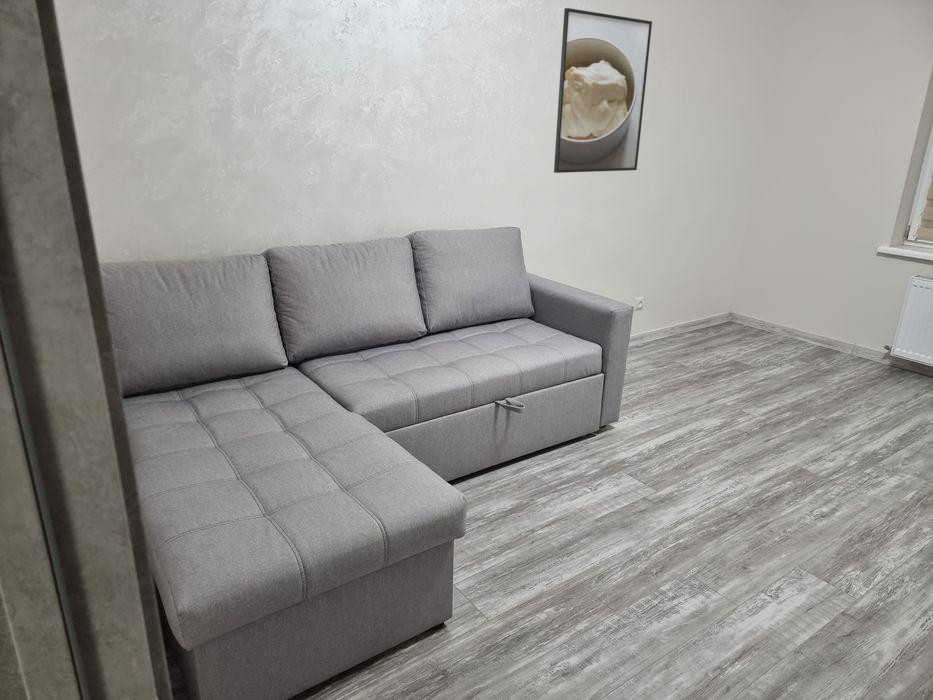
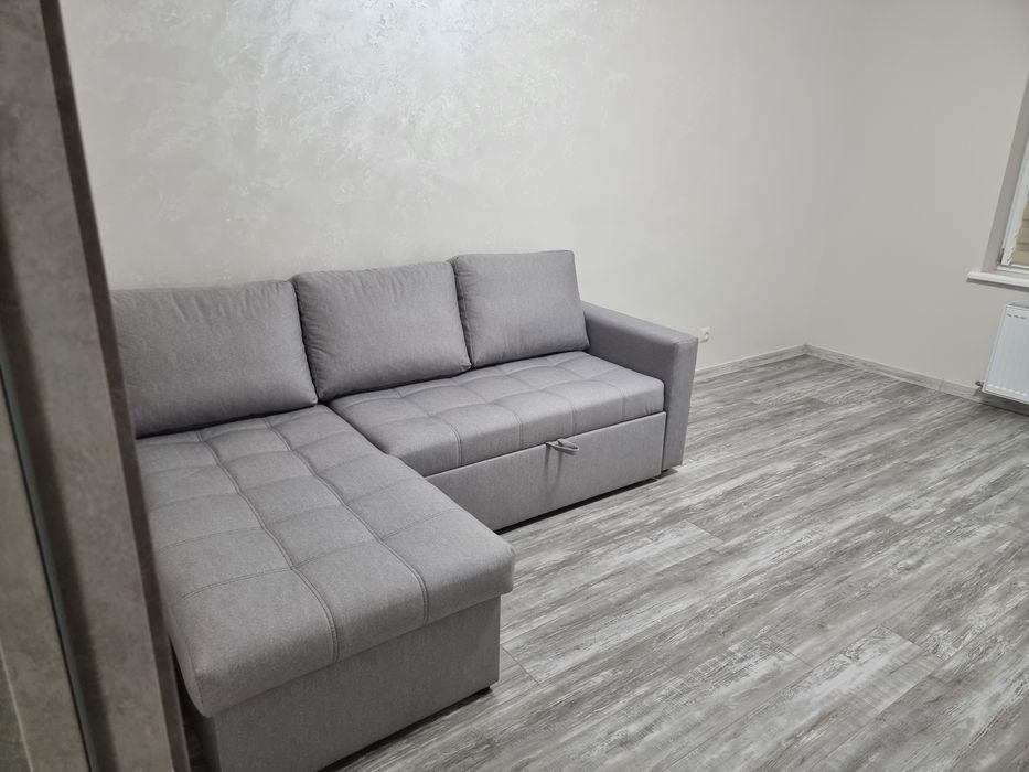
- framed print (603, 96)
